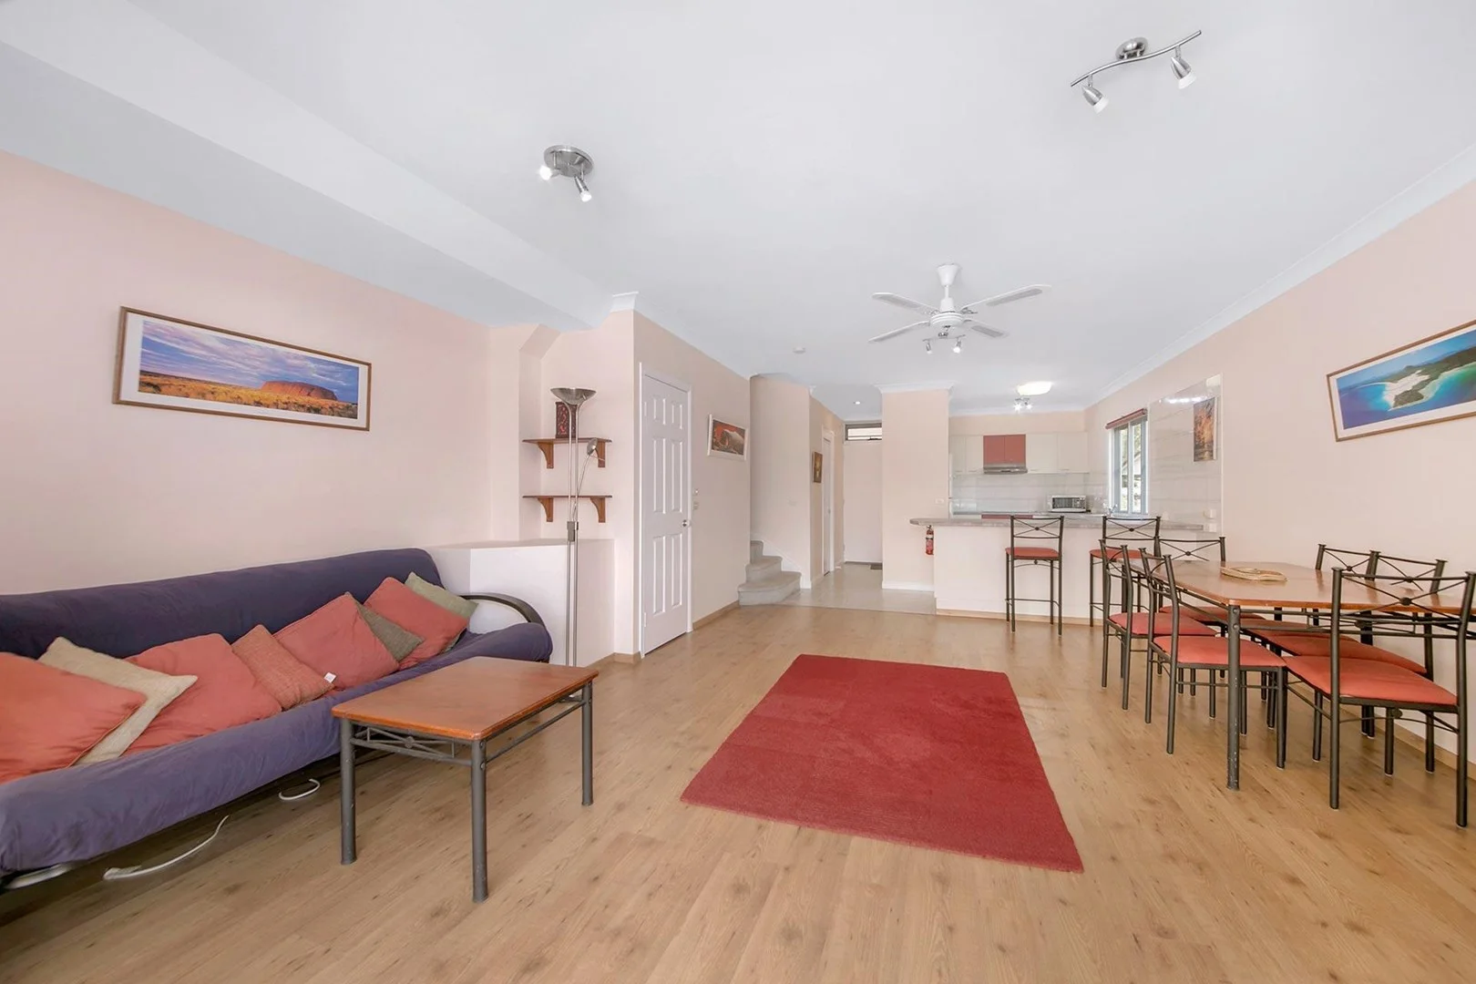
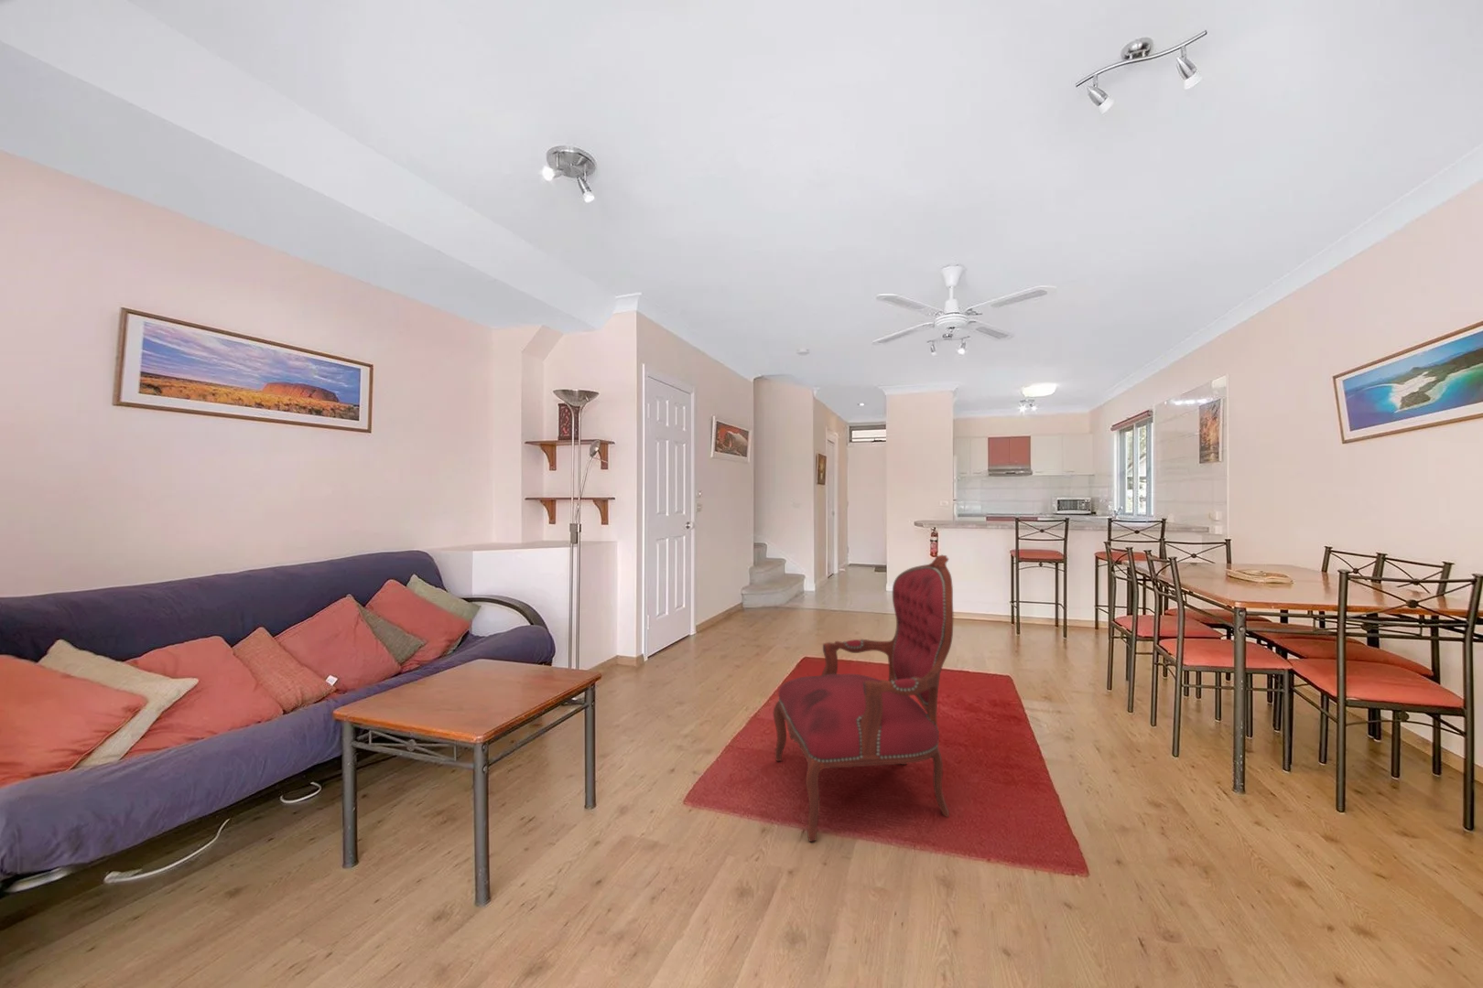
+ armchair (867, 676)
